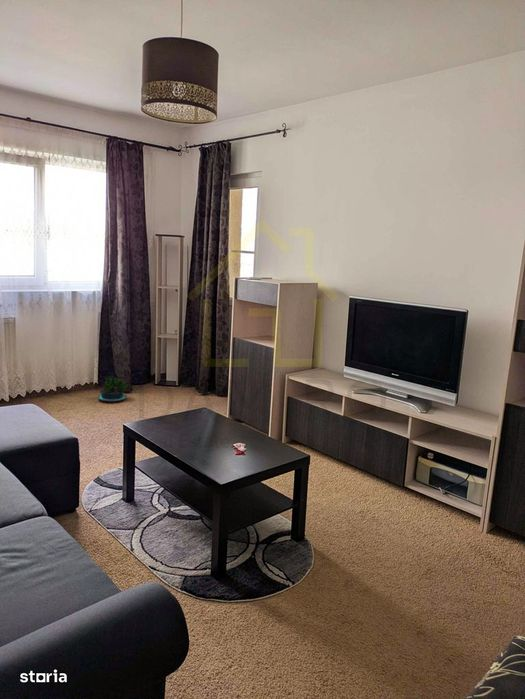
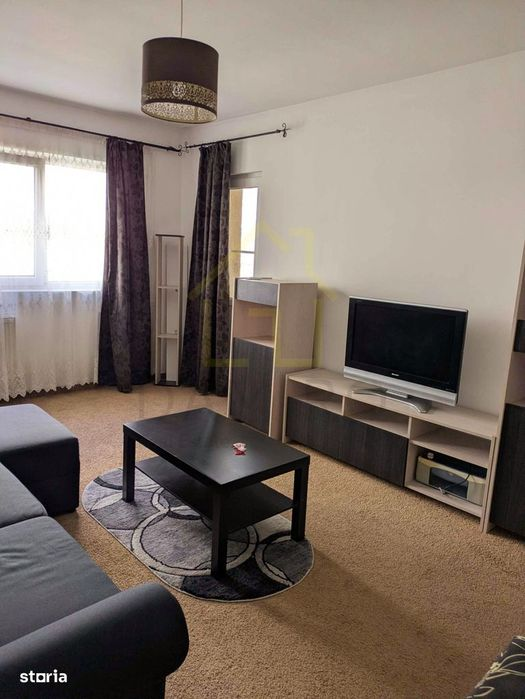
- potted plant (114, 388)
